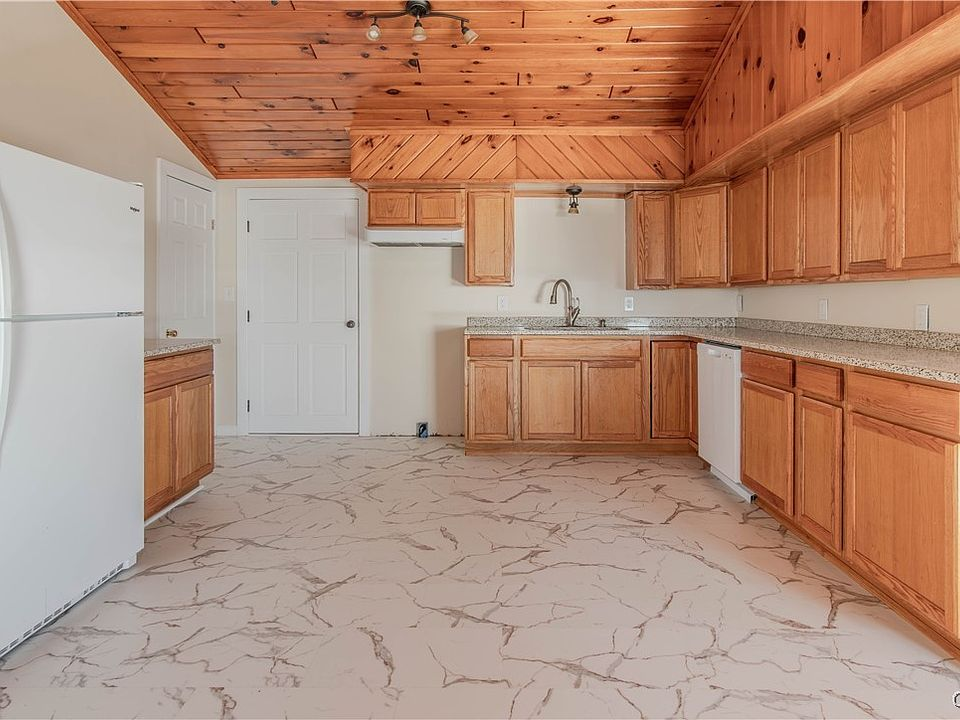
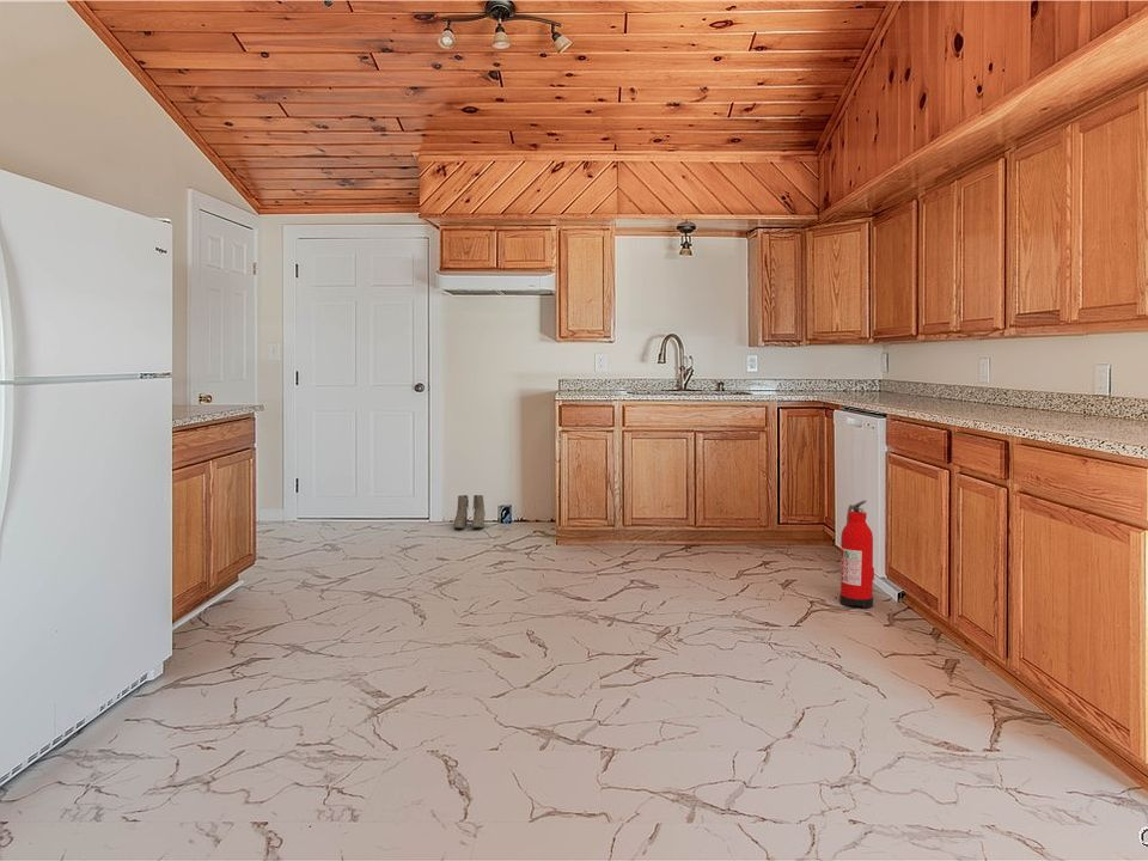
+ boots (466, 512)
+ fire extinguisher (856, 550)
